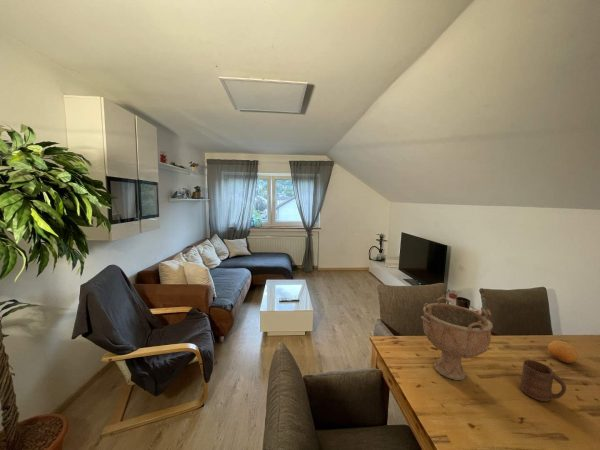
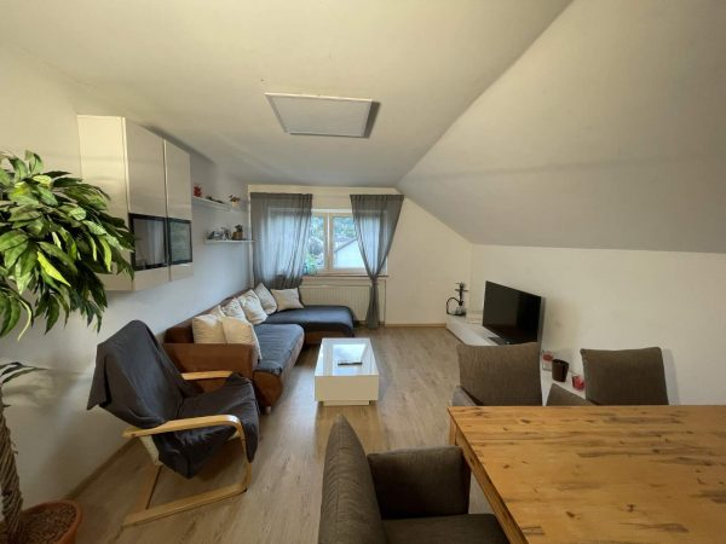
- fruit (562, 351)
- cup (541, 382)
- decorative bowl (453, 339)
